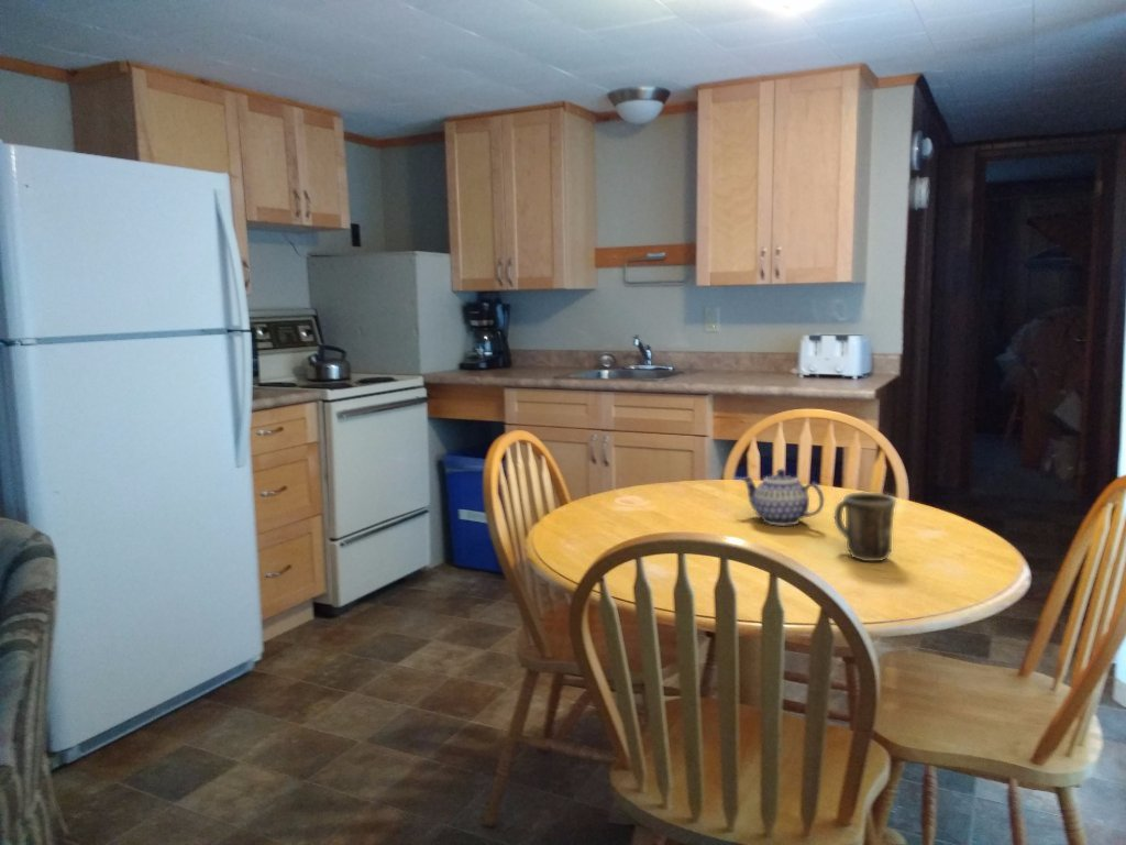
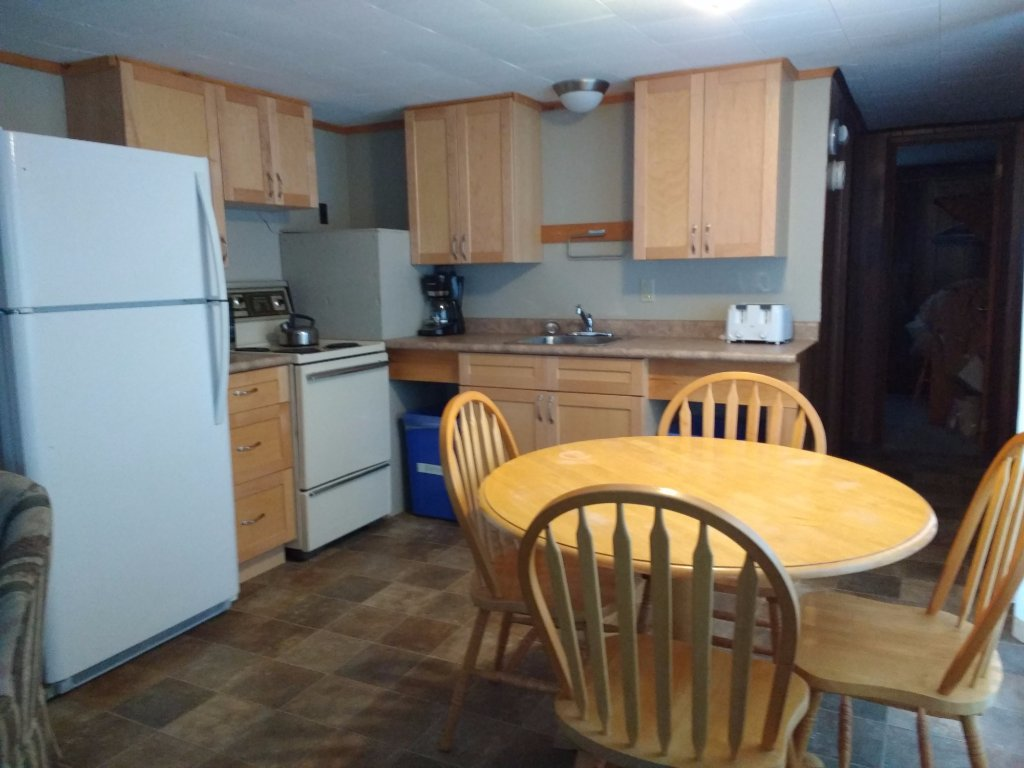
- teapot (781, 495)
- mug (861, 525)
